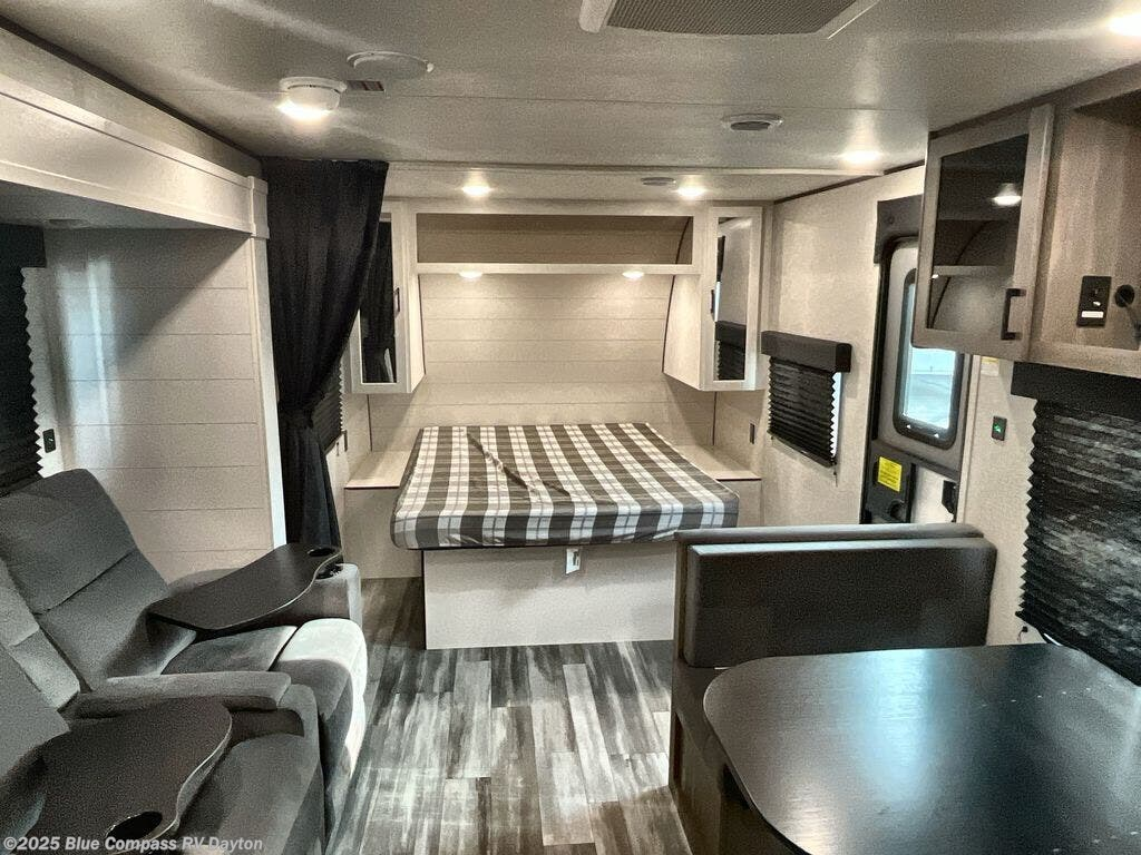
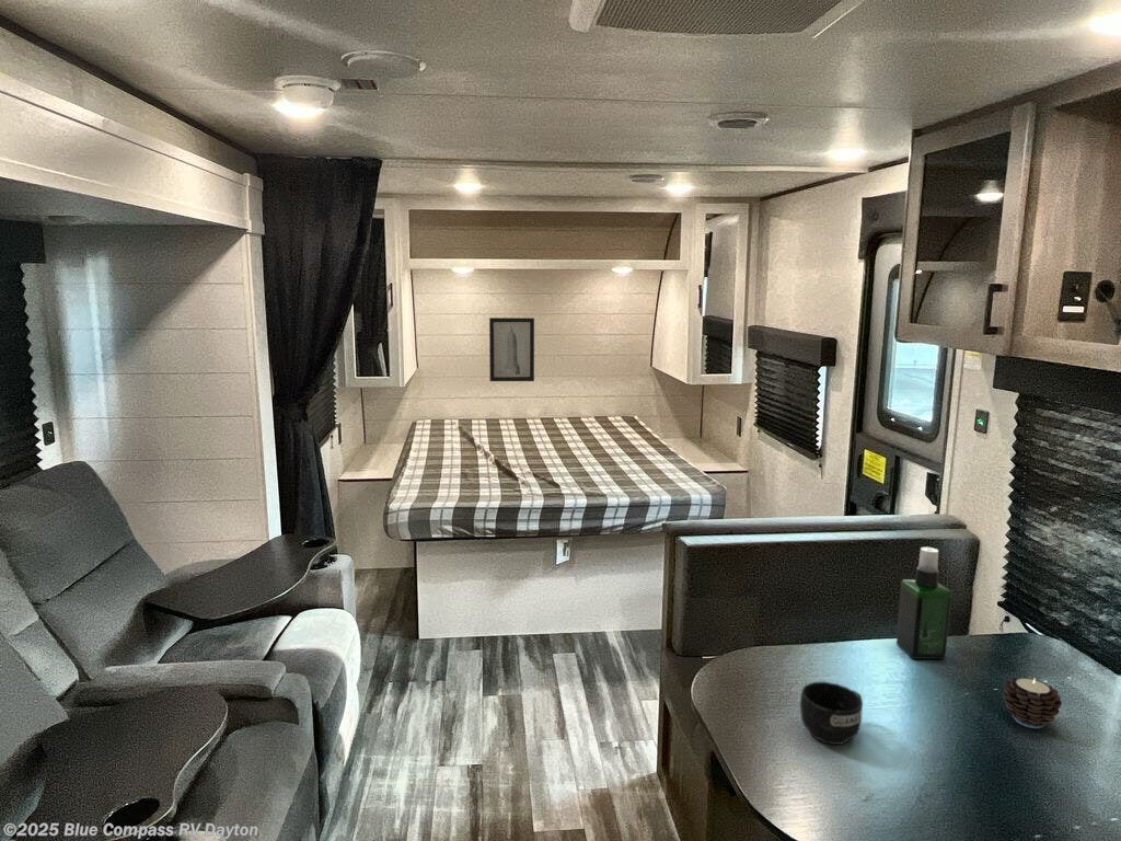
+ mug (836, 712)
+ candle (1030, 699)
+ spray bottle (924, 600)
+ wall art (511, 349)
